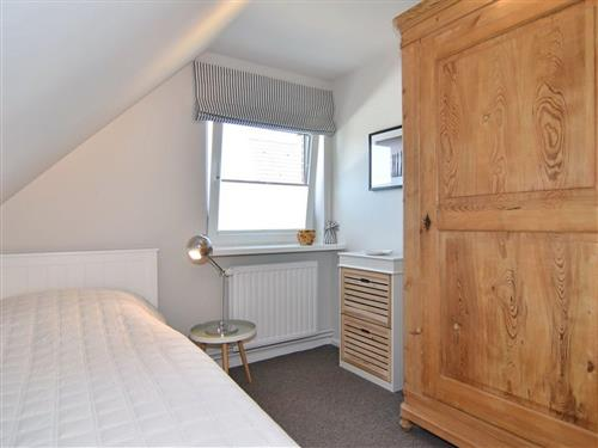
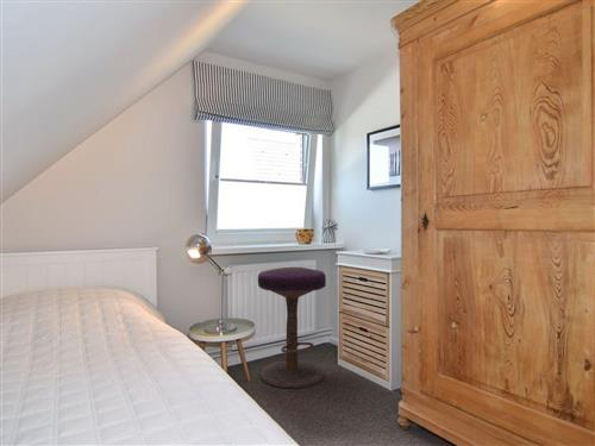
+ stool (292, 321)
